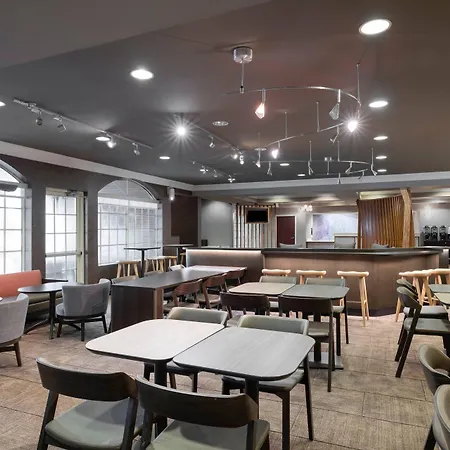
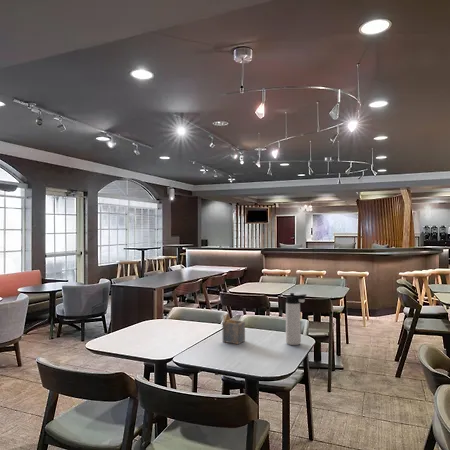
+ napkin holder (233, 327)
+ thermos bottle (296, 318)
